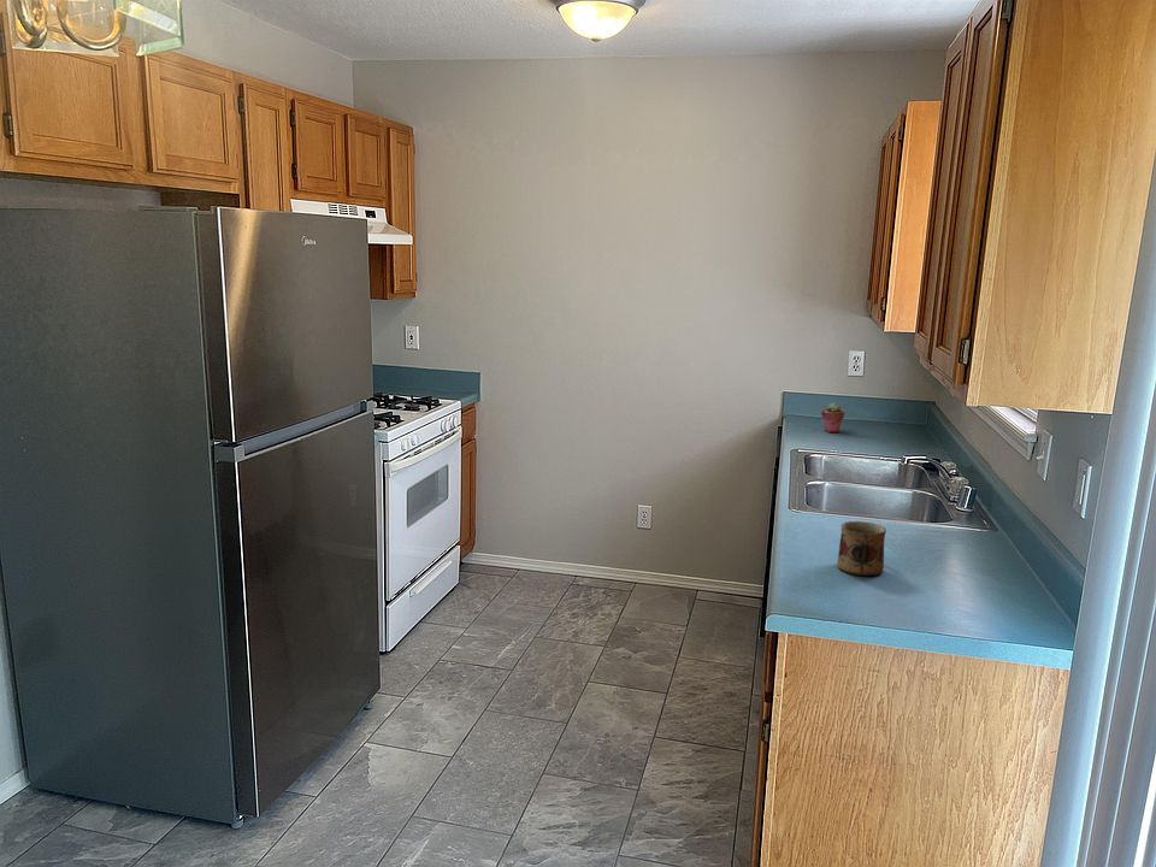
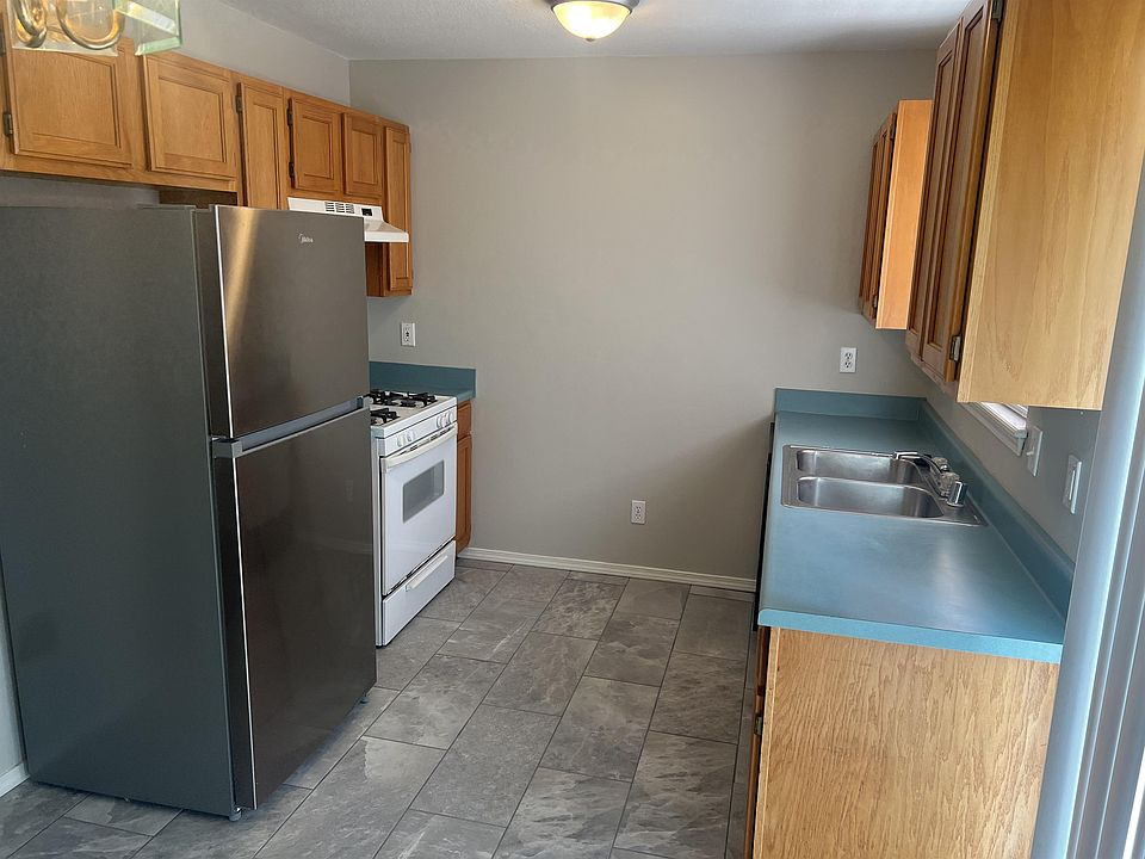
- mug (862, 545)
- potted succulent (832, 417)
